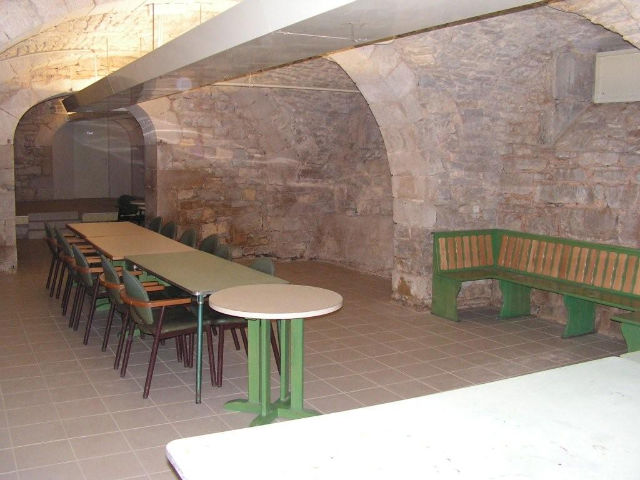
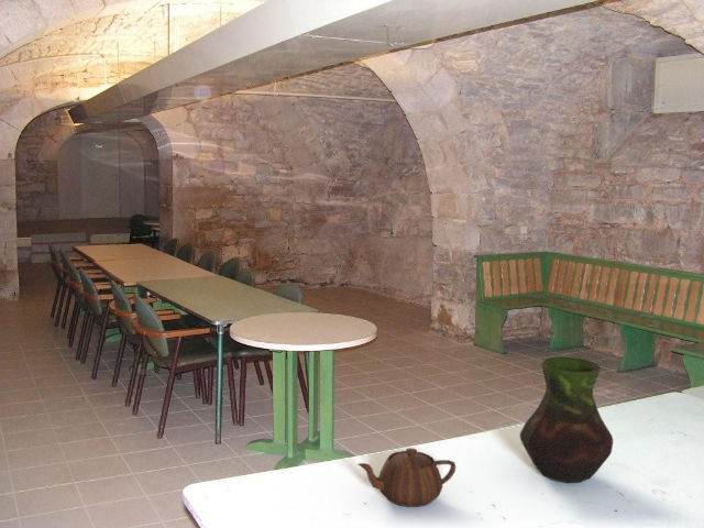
+ vase (566, 419)
+ teapot (407, 473)
